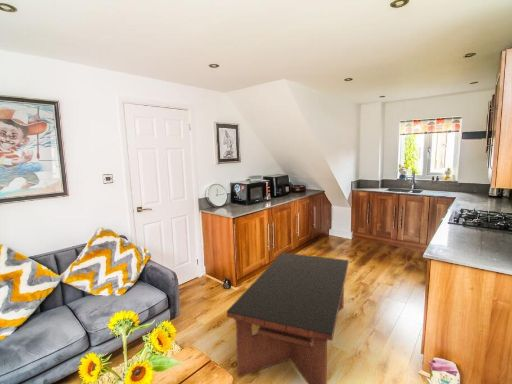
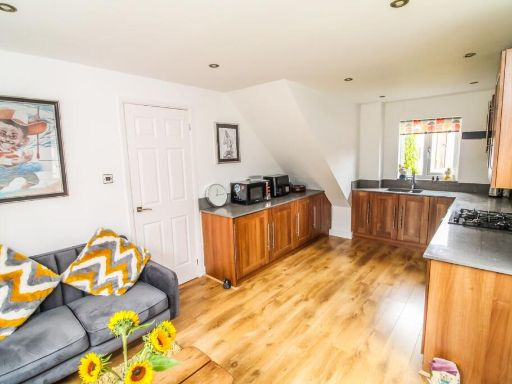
- coffee table (299, 308)
